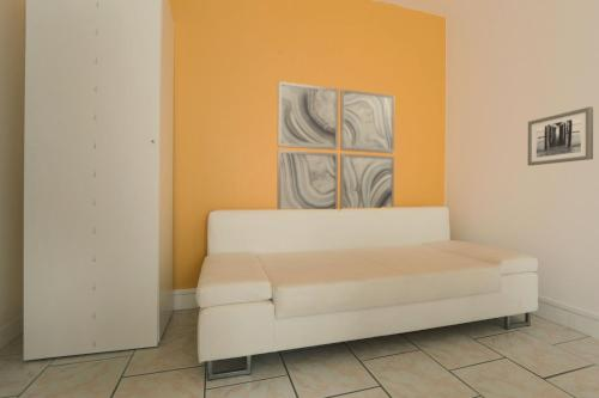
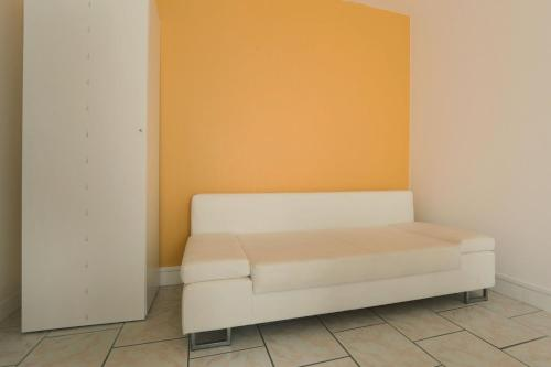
- wall art (340, 149)
- wall art (557, 139)
